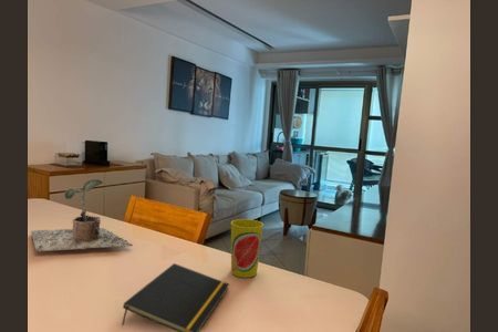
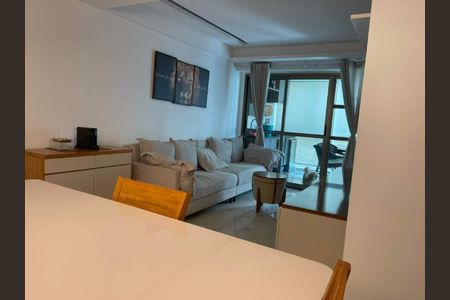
- cup (245, 247)
- notepad (181, 294)
- plant (81, 214)
